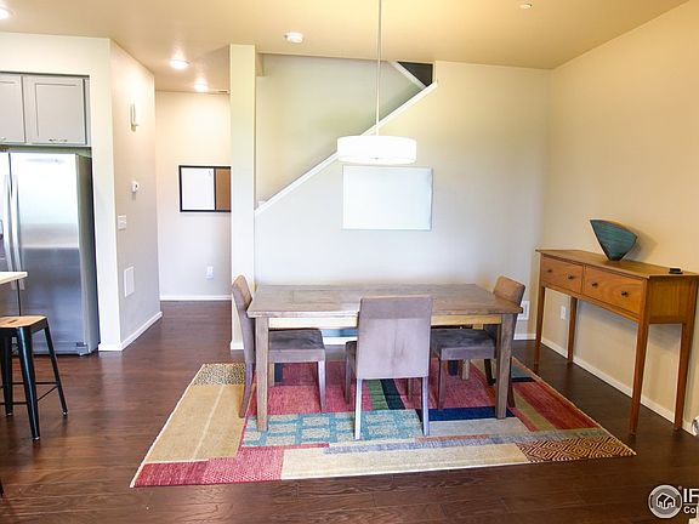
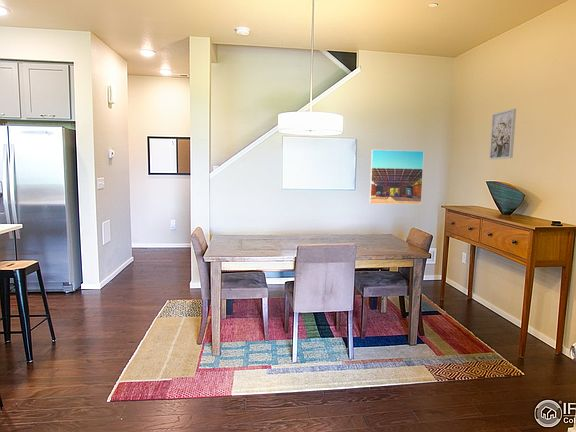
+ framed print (396, 177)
+ wall art (502, 135)
